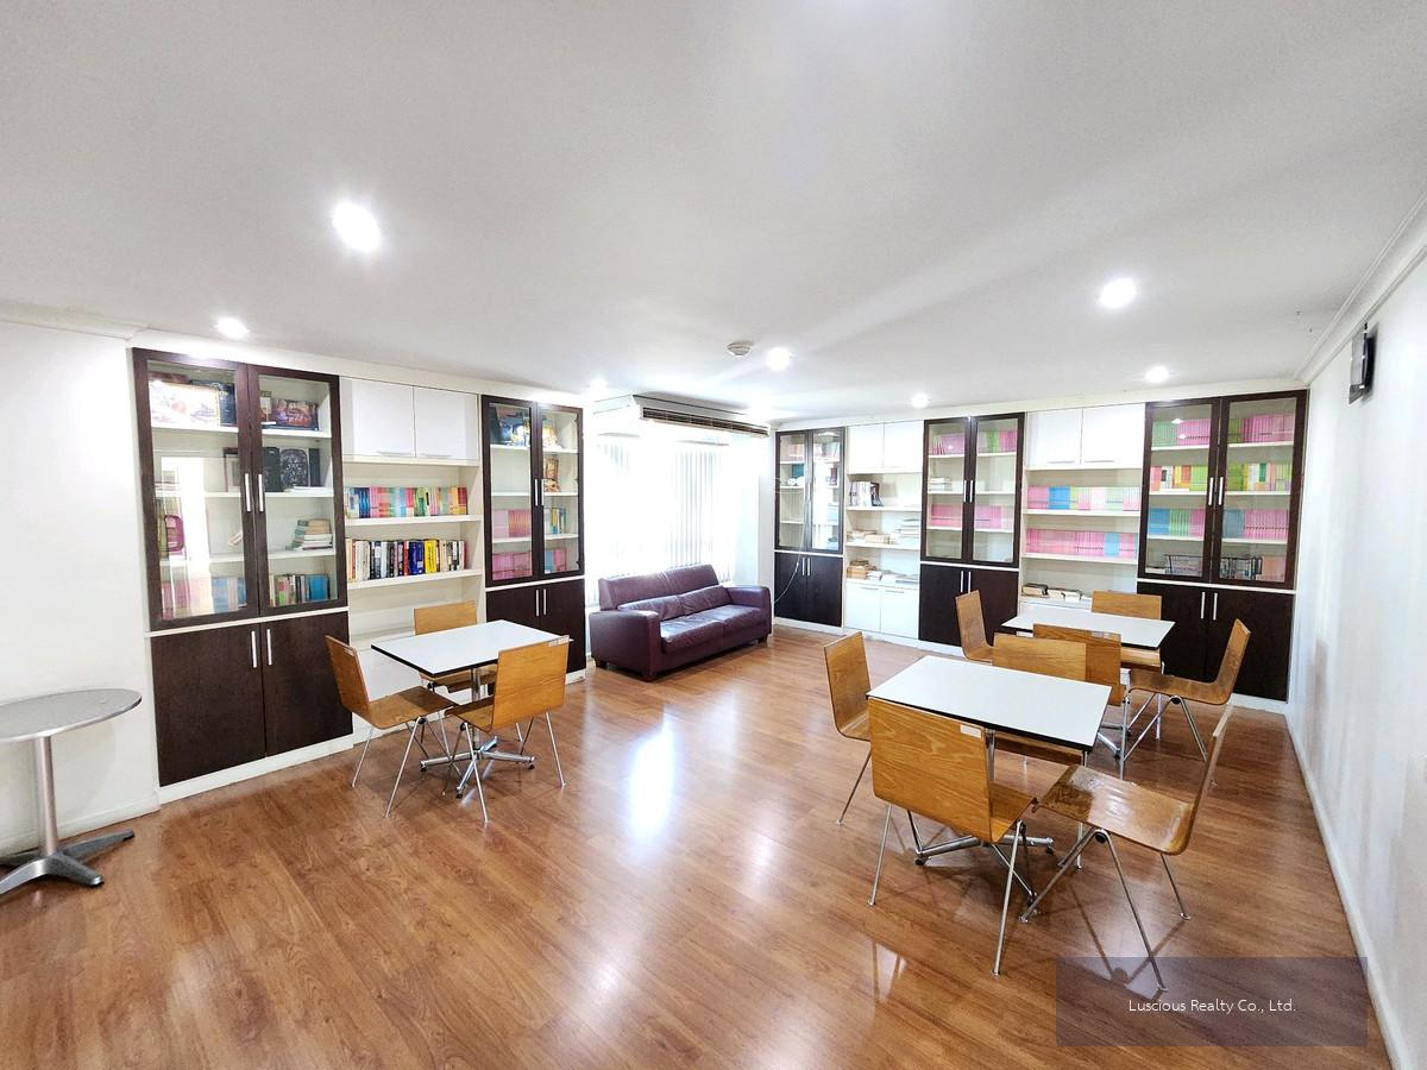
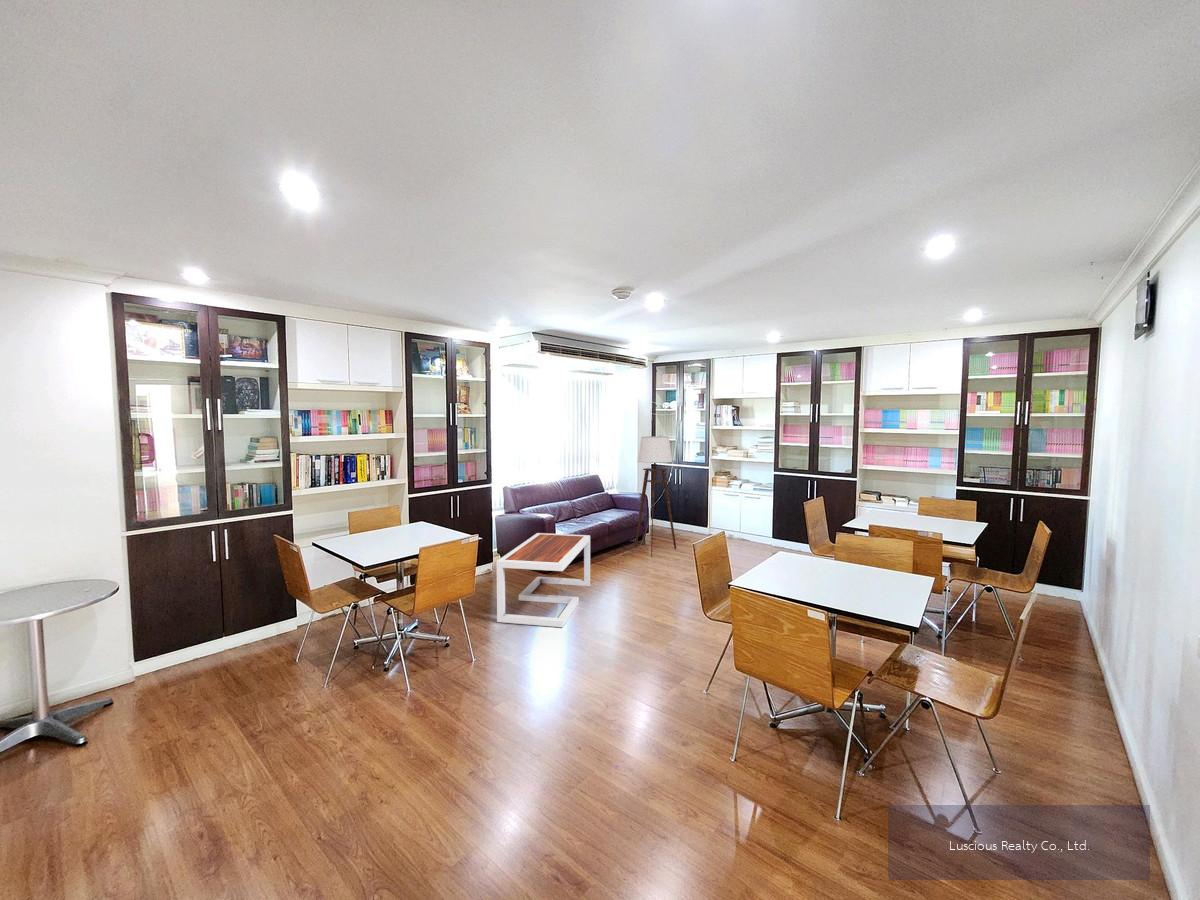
+ floor lamp (645, 492)
+ coffee table (548, 577)
